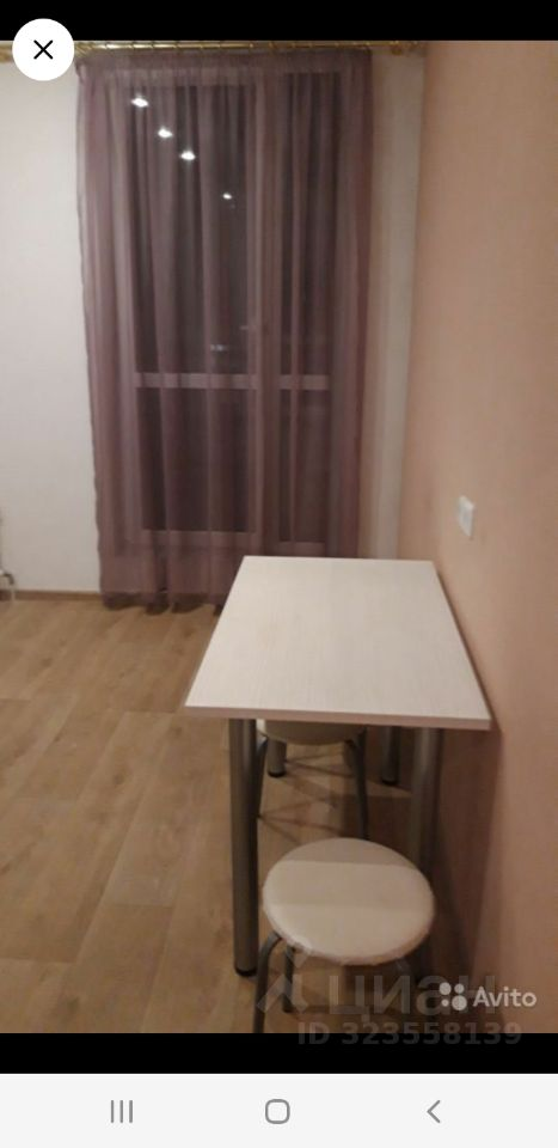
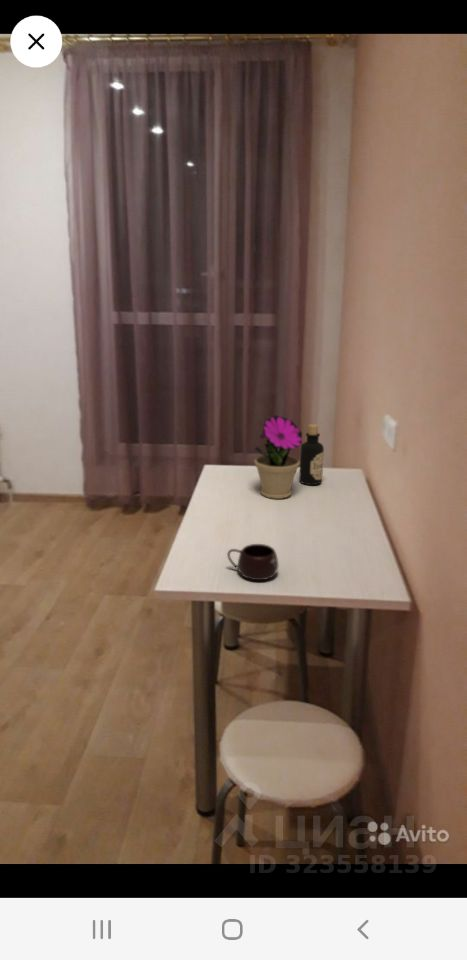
+ mug (252, 561)
+ bottle (311, 454)
+ flower pot (277, 456)
